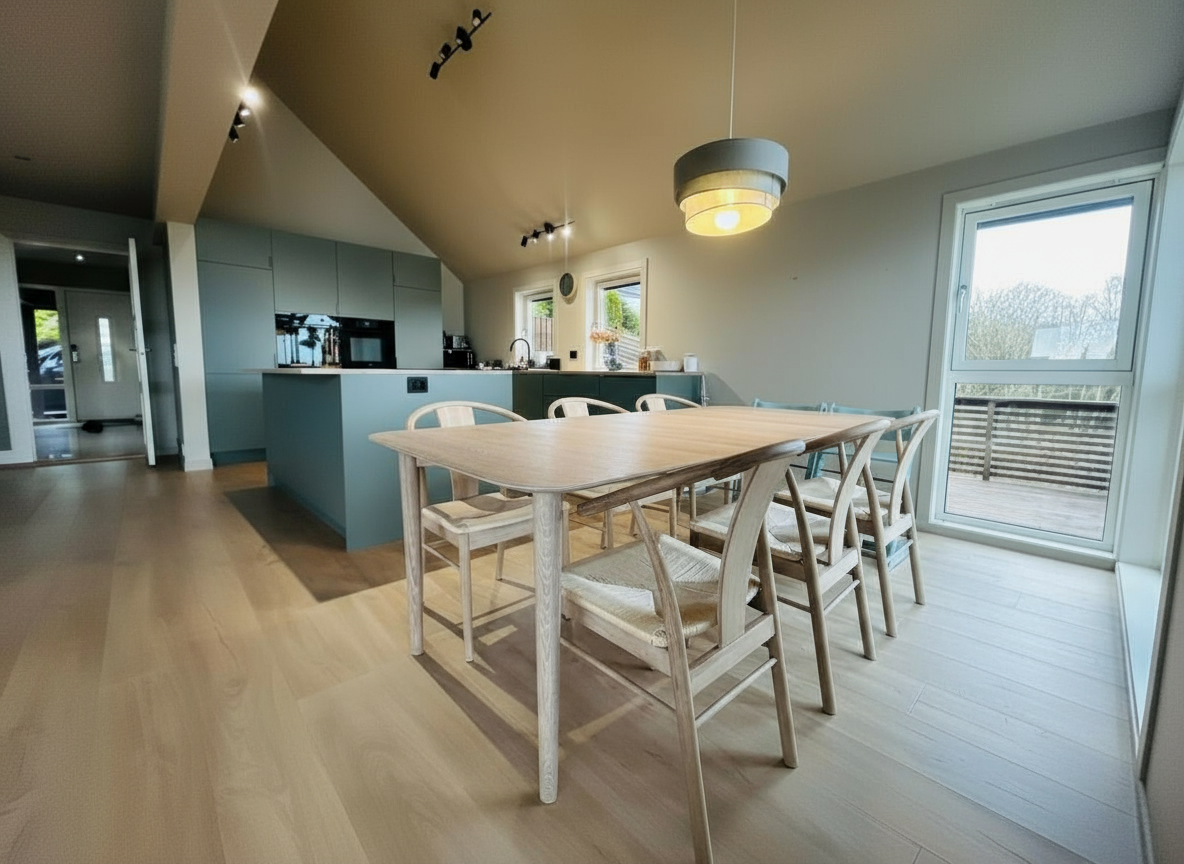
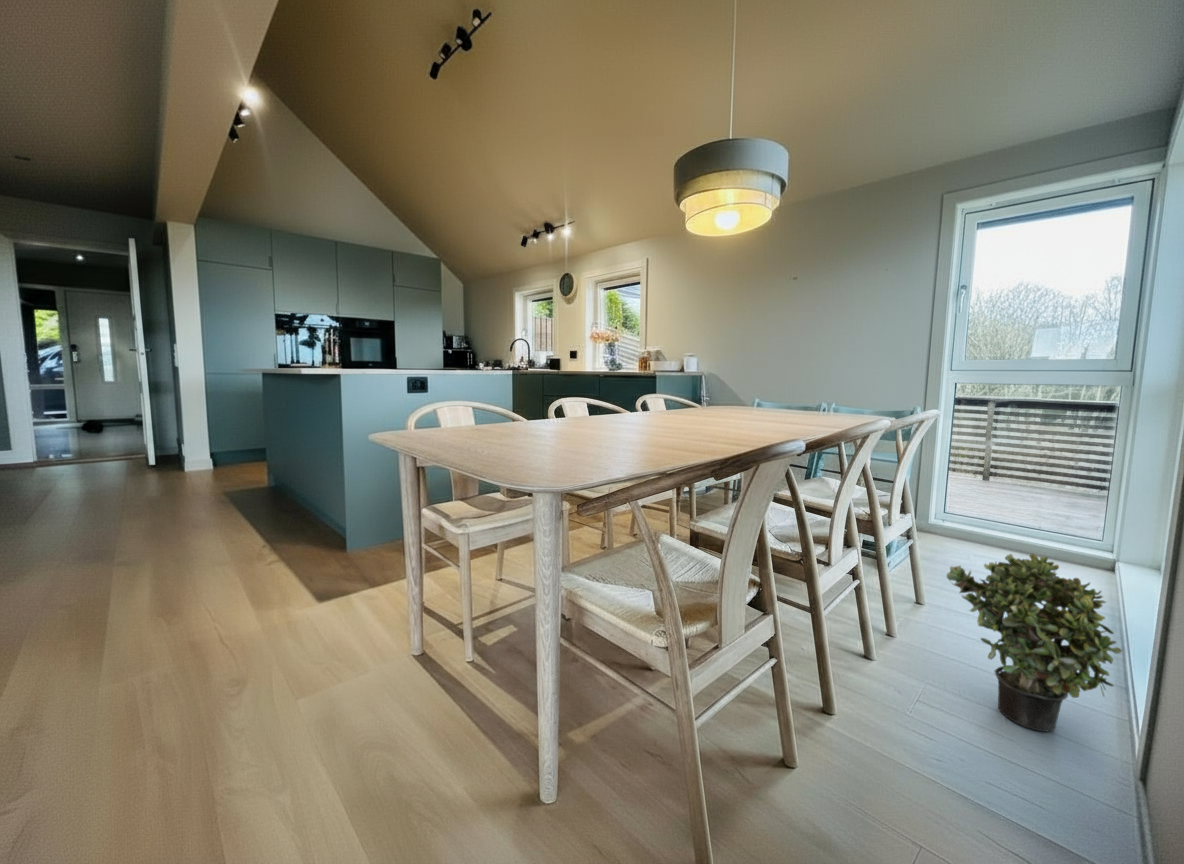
+ potted plant (1021, 638)
